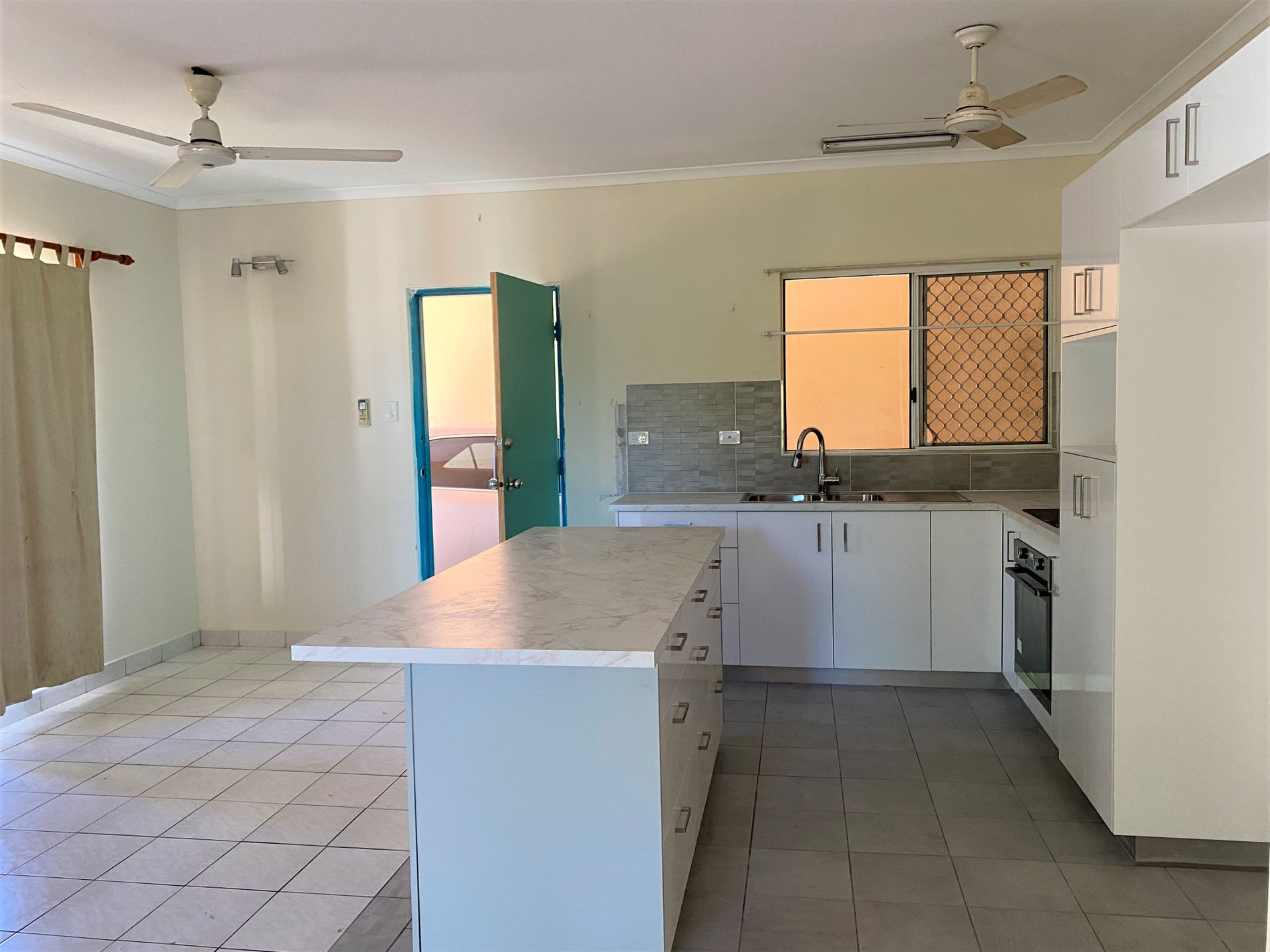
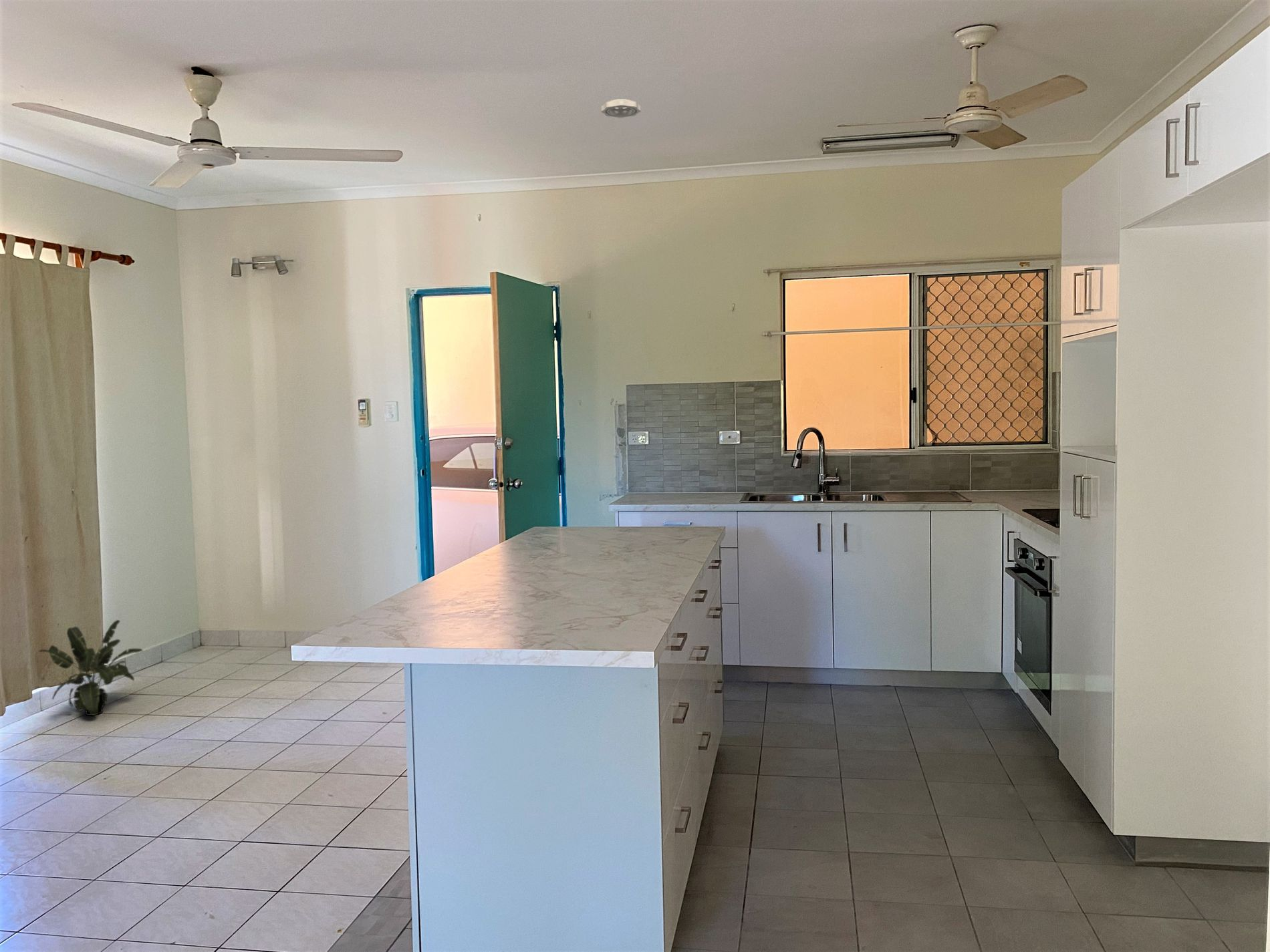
+ potted plant (95, 669)
+ smoke detector (620, 106)
